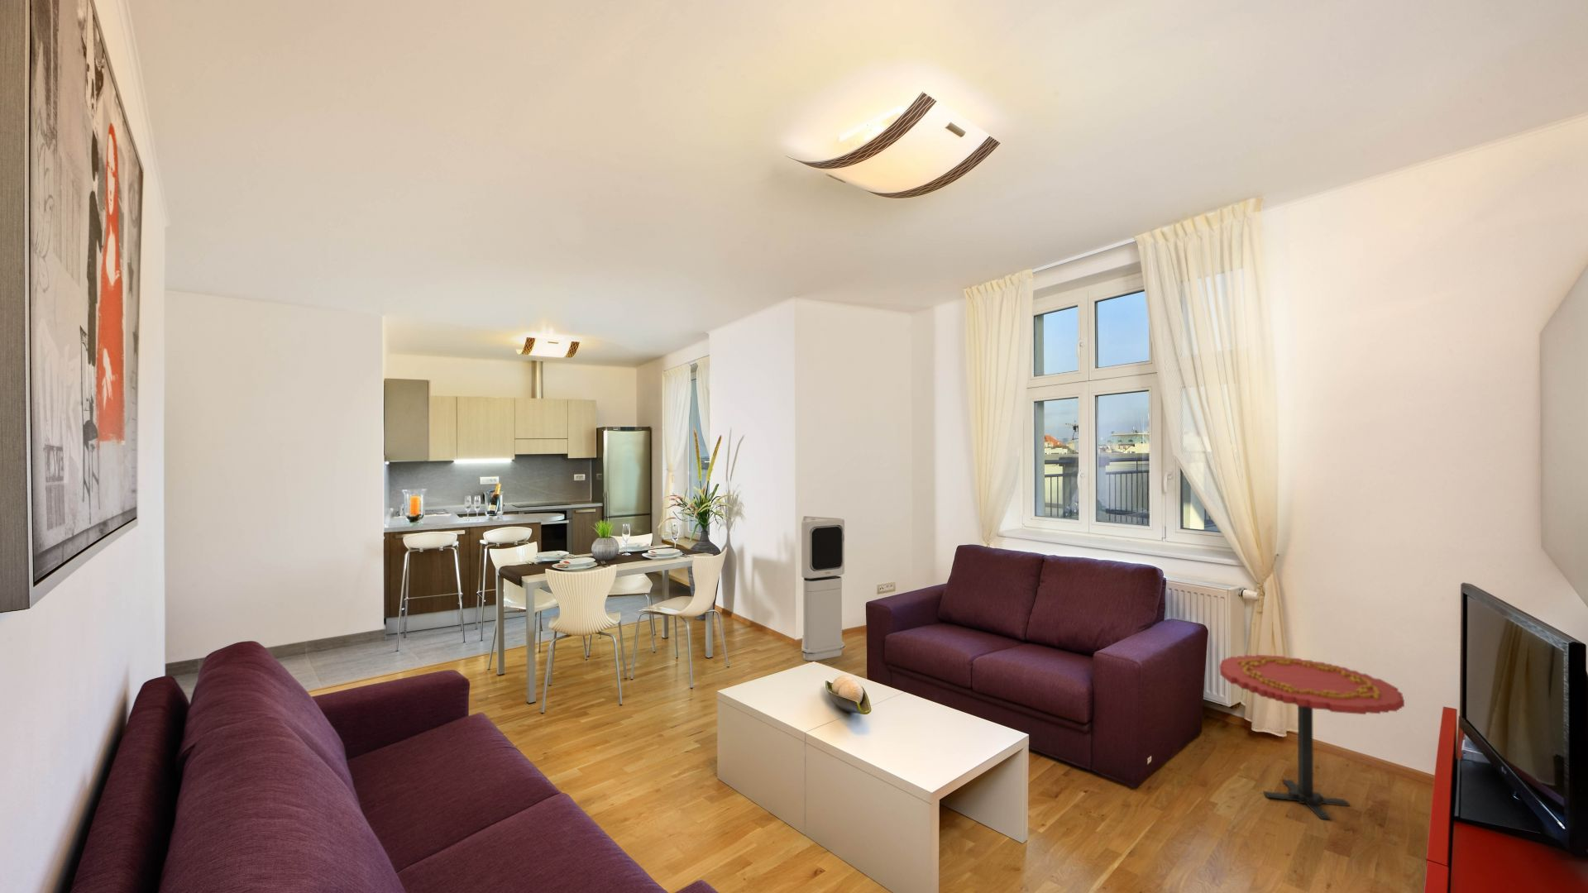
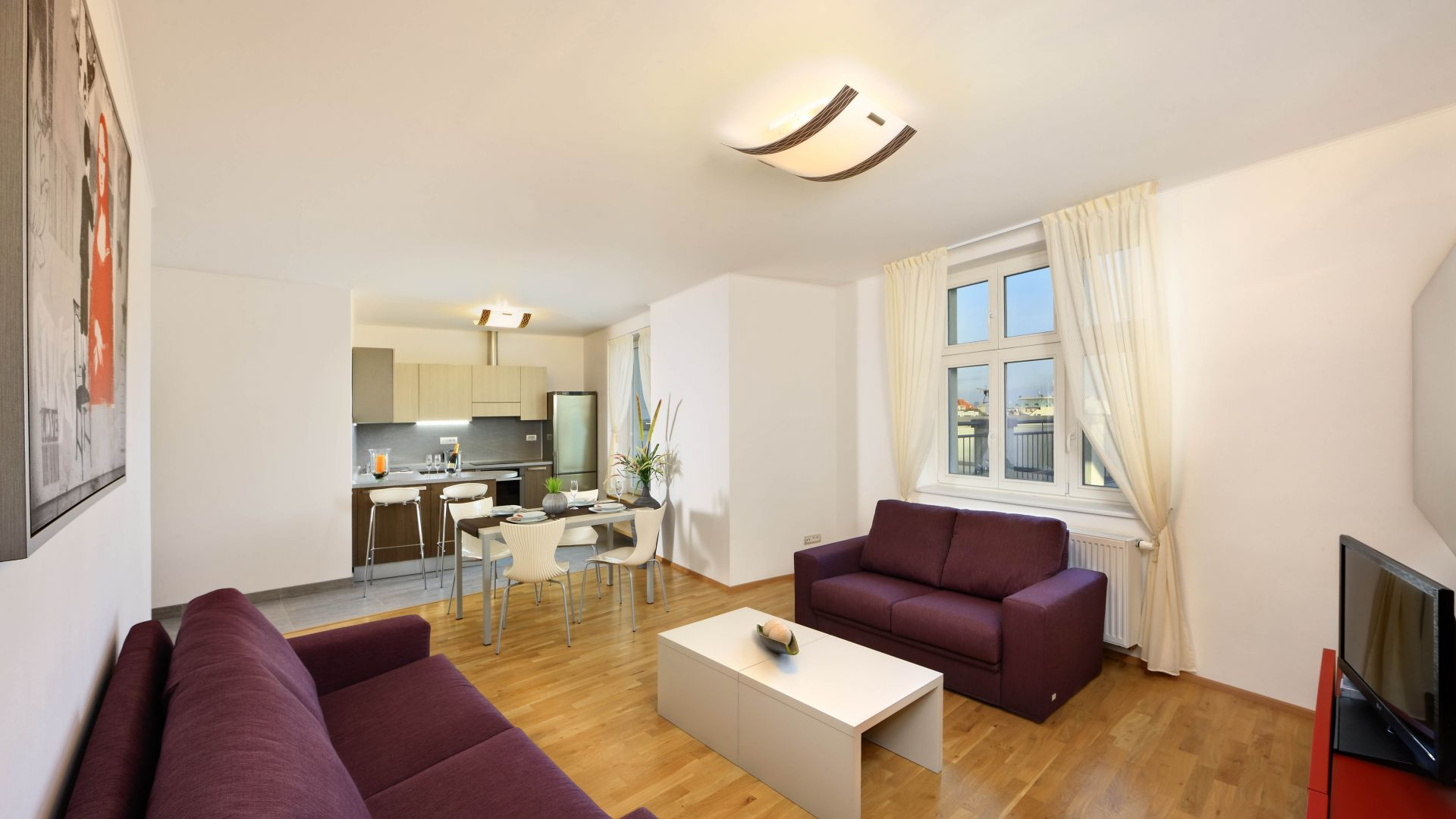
- side table (1306, 737)
- air purifier (816, 584)
